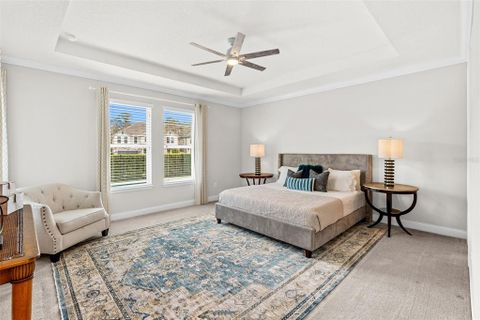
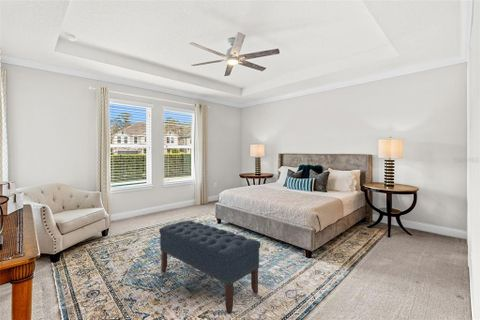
+ bench (205, 256)
